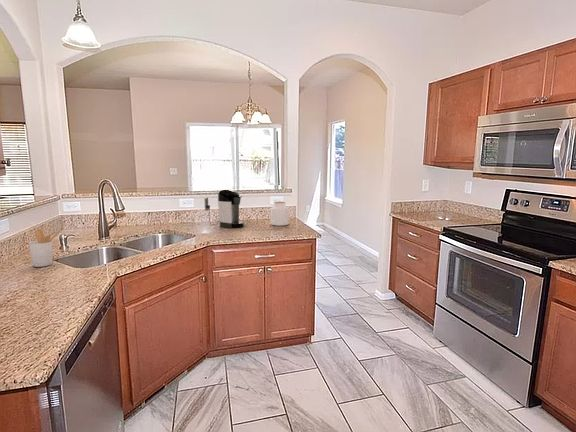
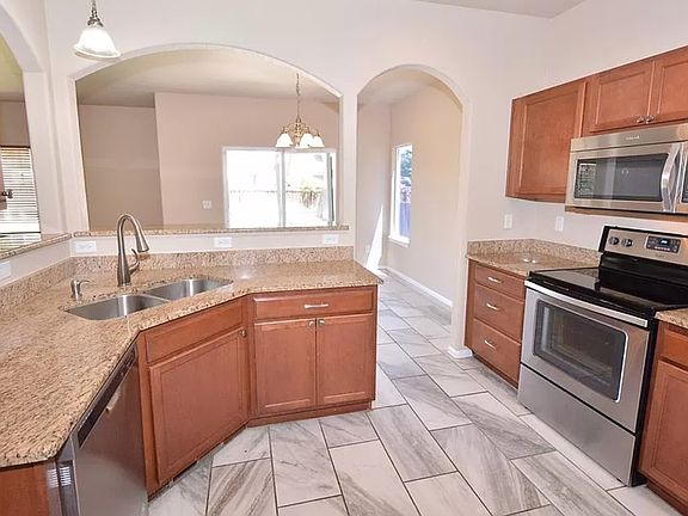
- coffee maker (227, 208)
- utensil holder (46, 247)
- jar (279, 213)
